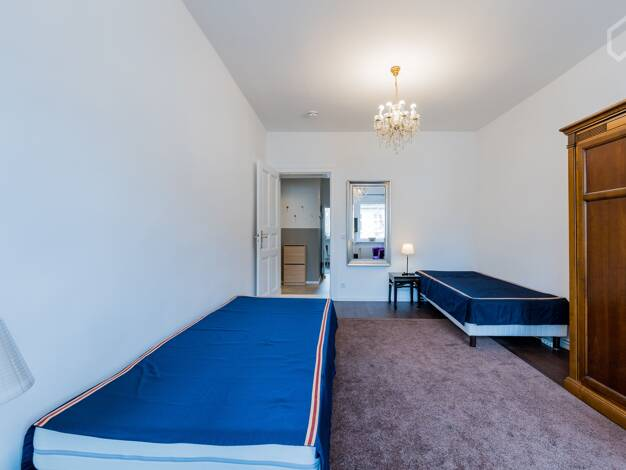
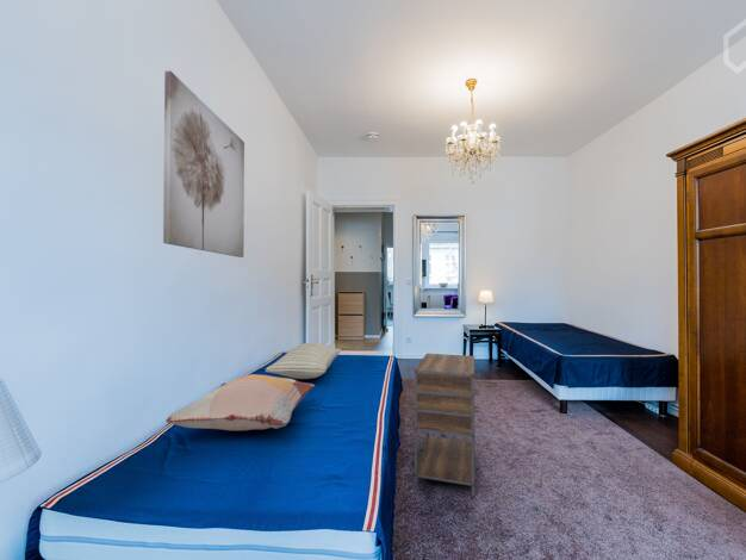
+ nightstand (449, 415)
+ decorative pillow (249, 400)
+ pillow (307, 360)
+ wall art (211, 182)
